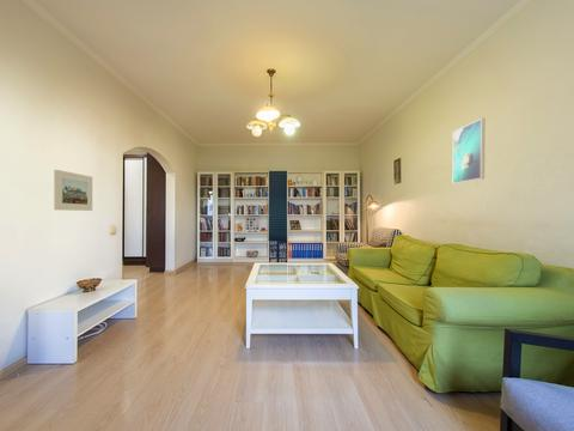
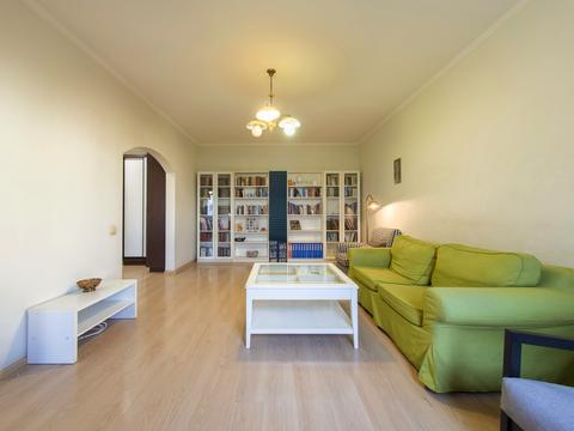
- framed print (74, 192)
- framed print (466, 153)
